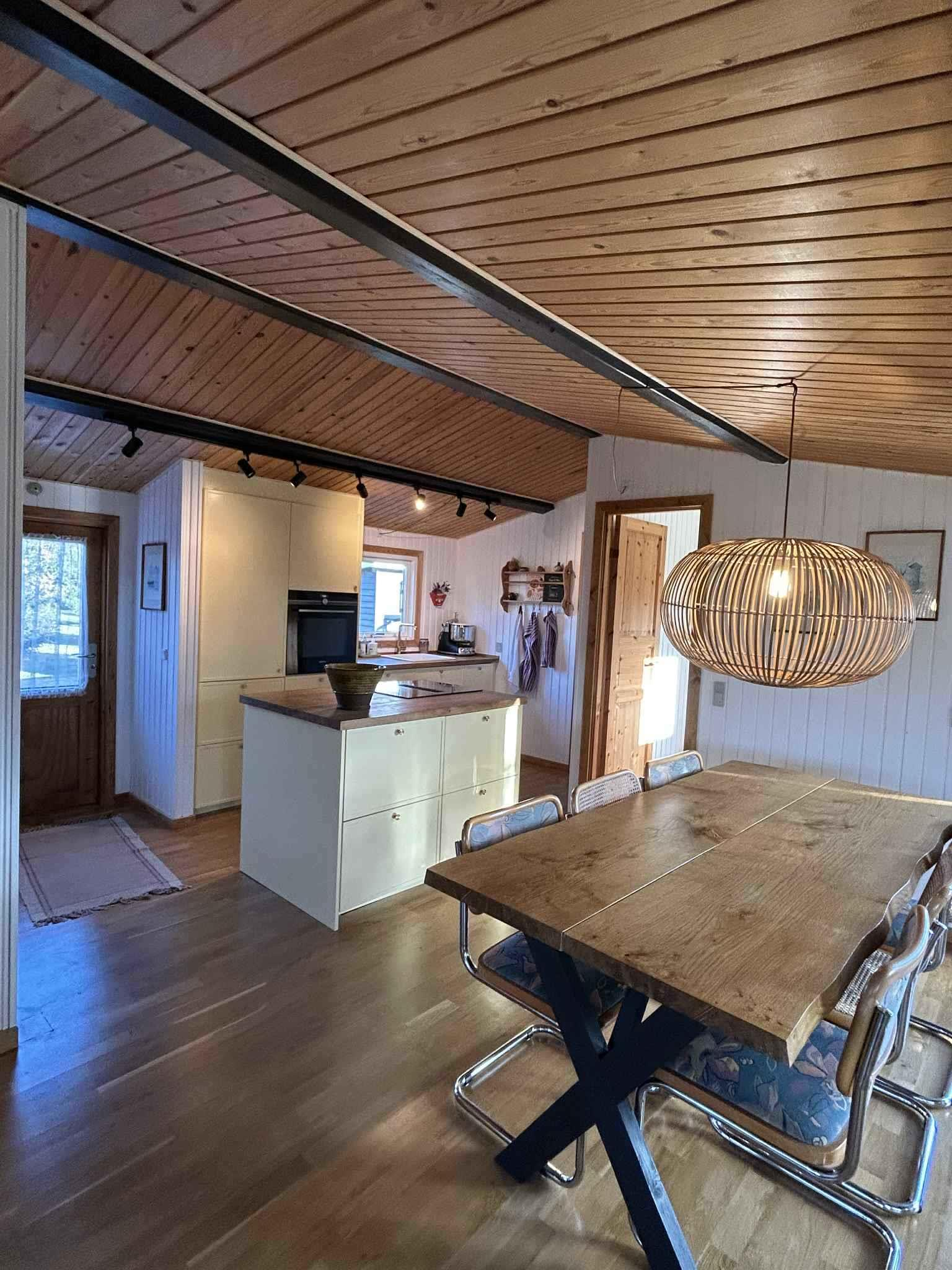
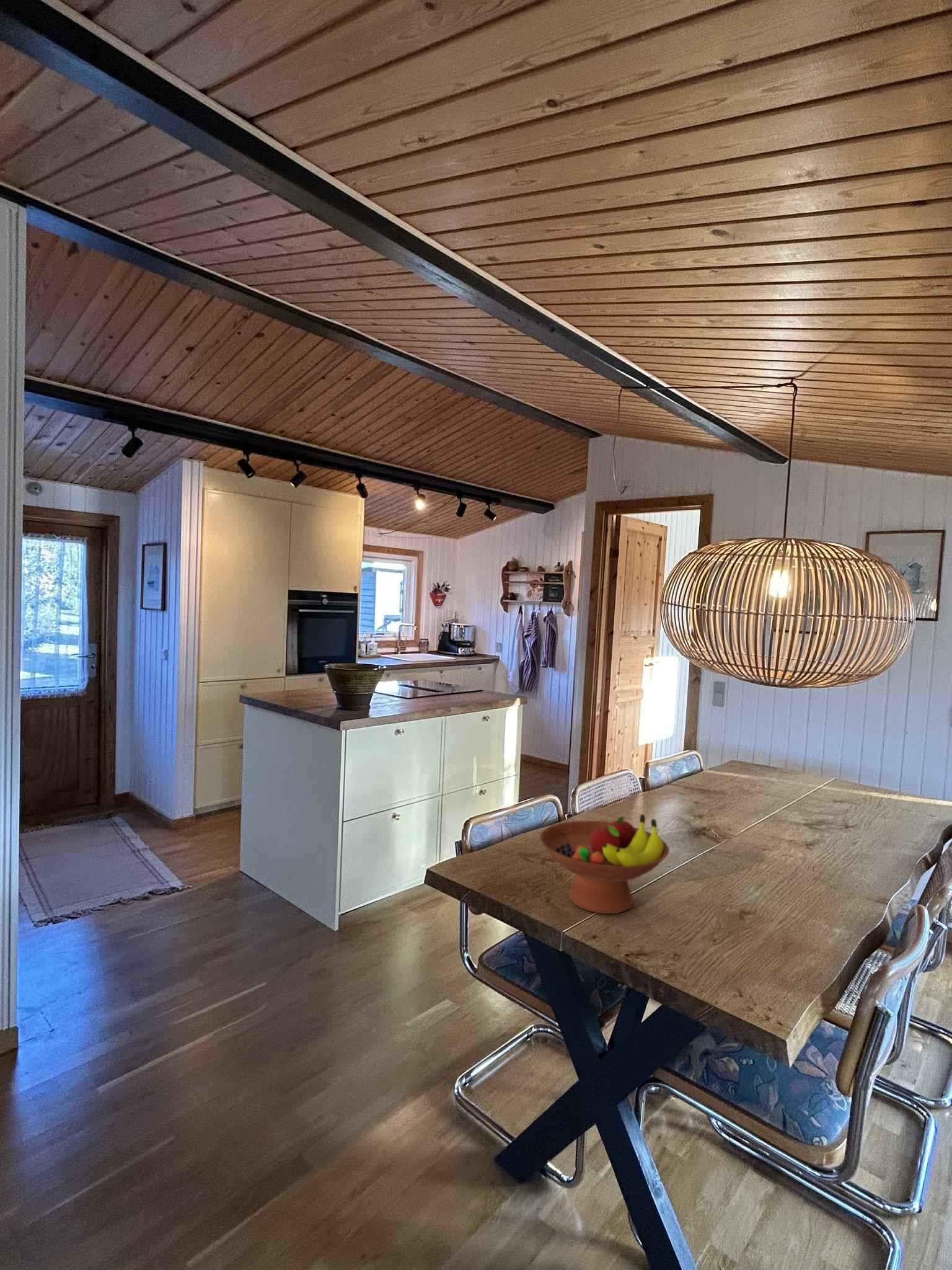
+ fruit bowl (602, 859)
